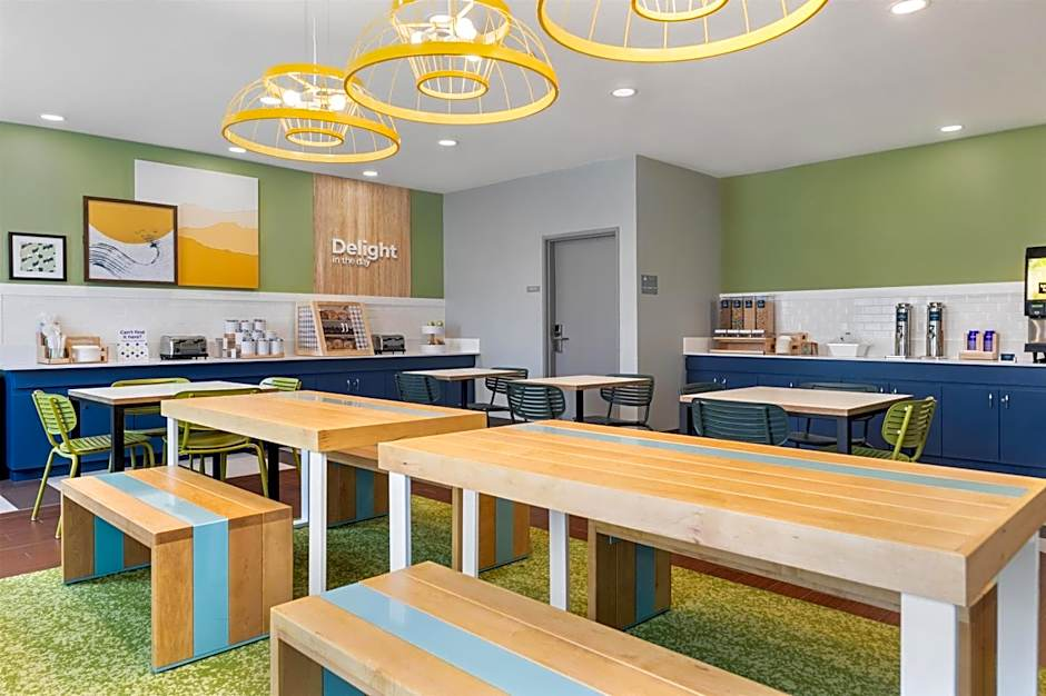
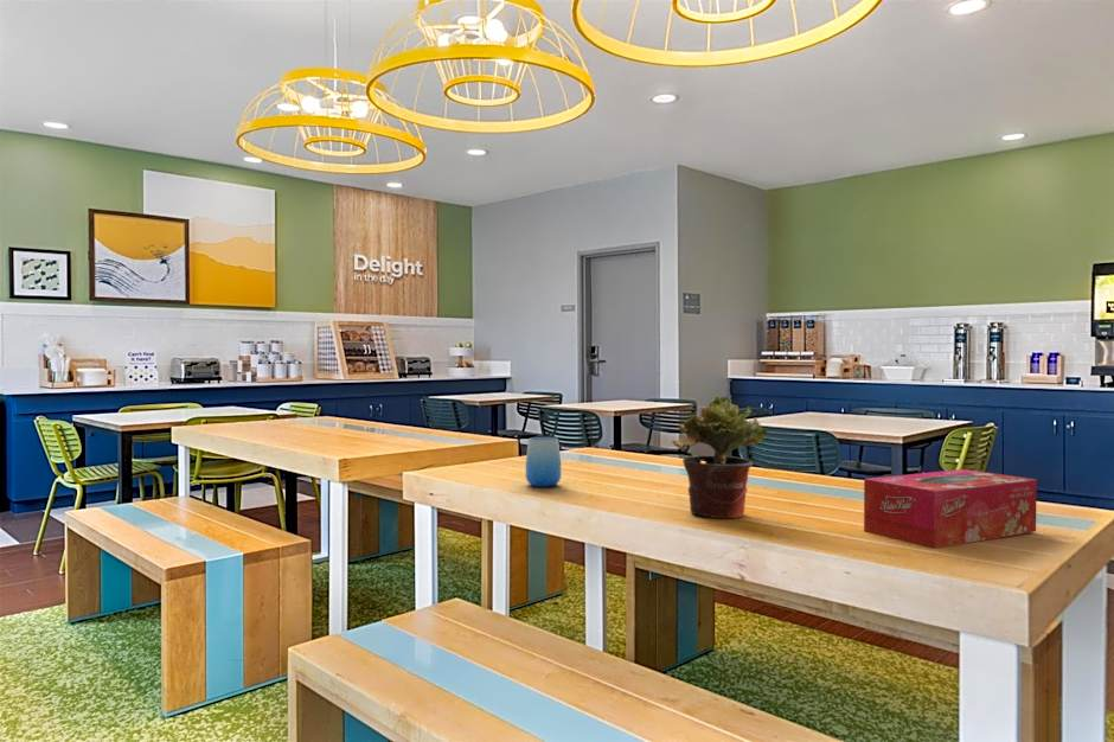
+ potted plant (721, 453)
+ cup (543, 461)
+ tissue box (949, 505)
